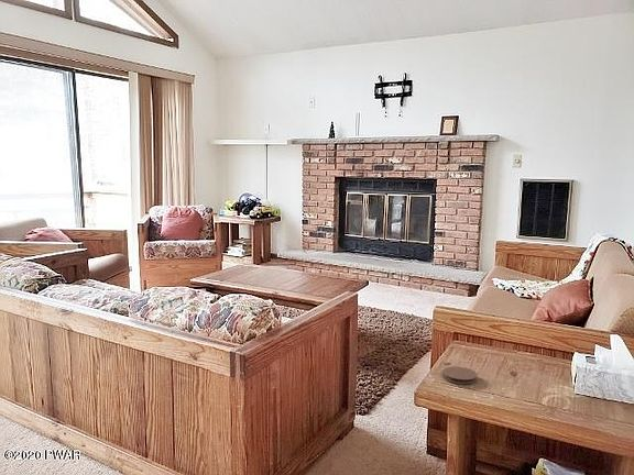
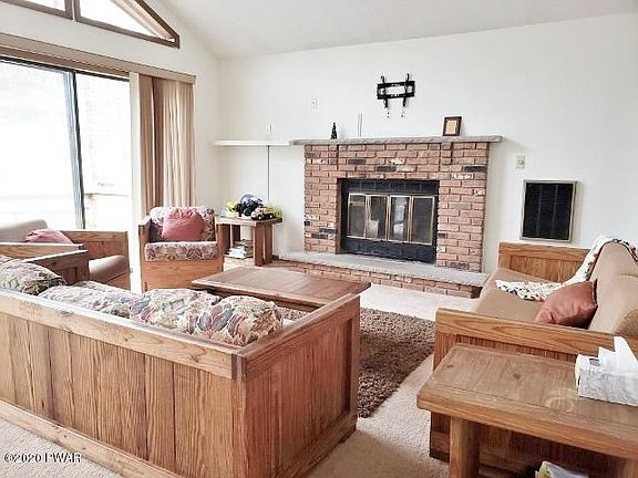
- coaster (459, 375)
